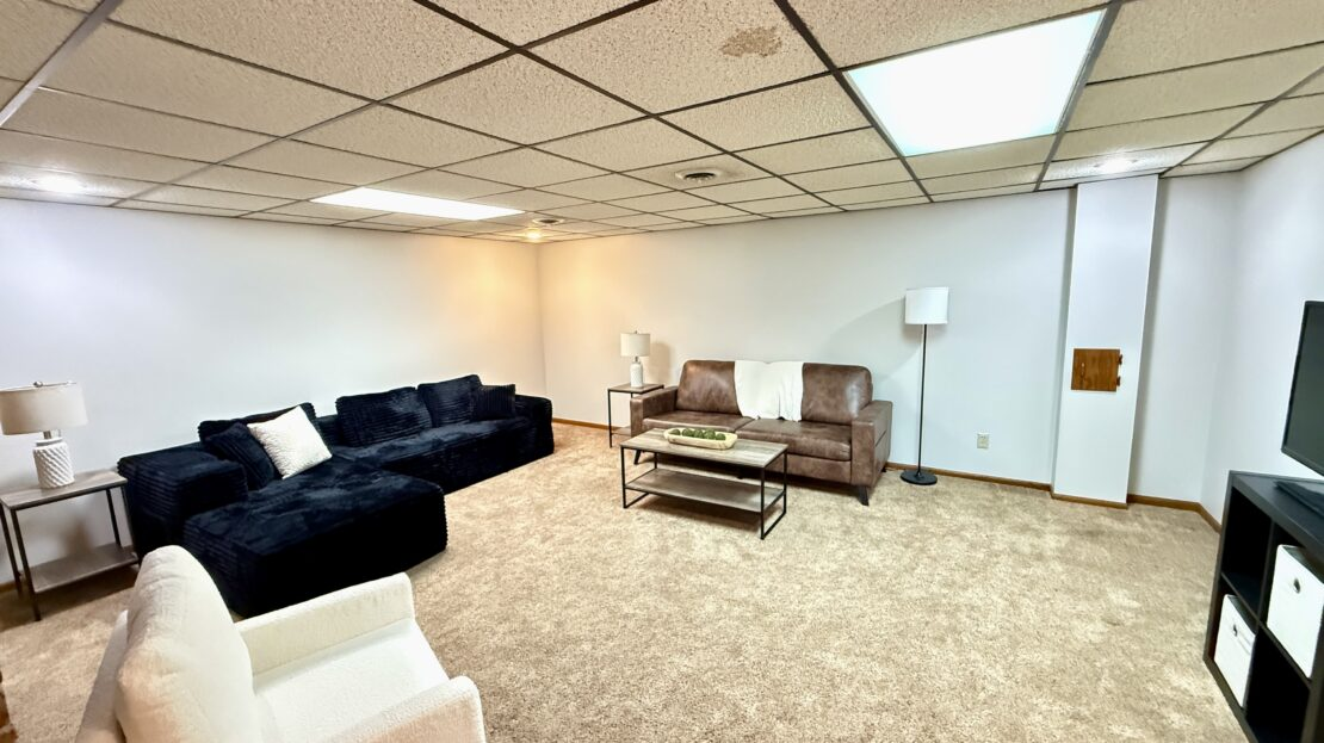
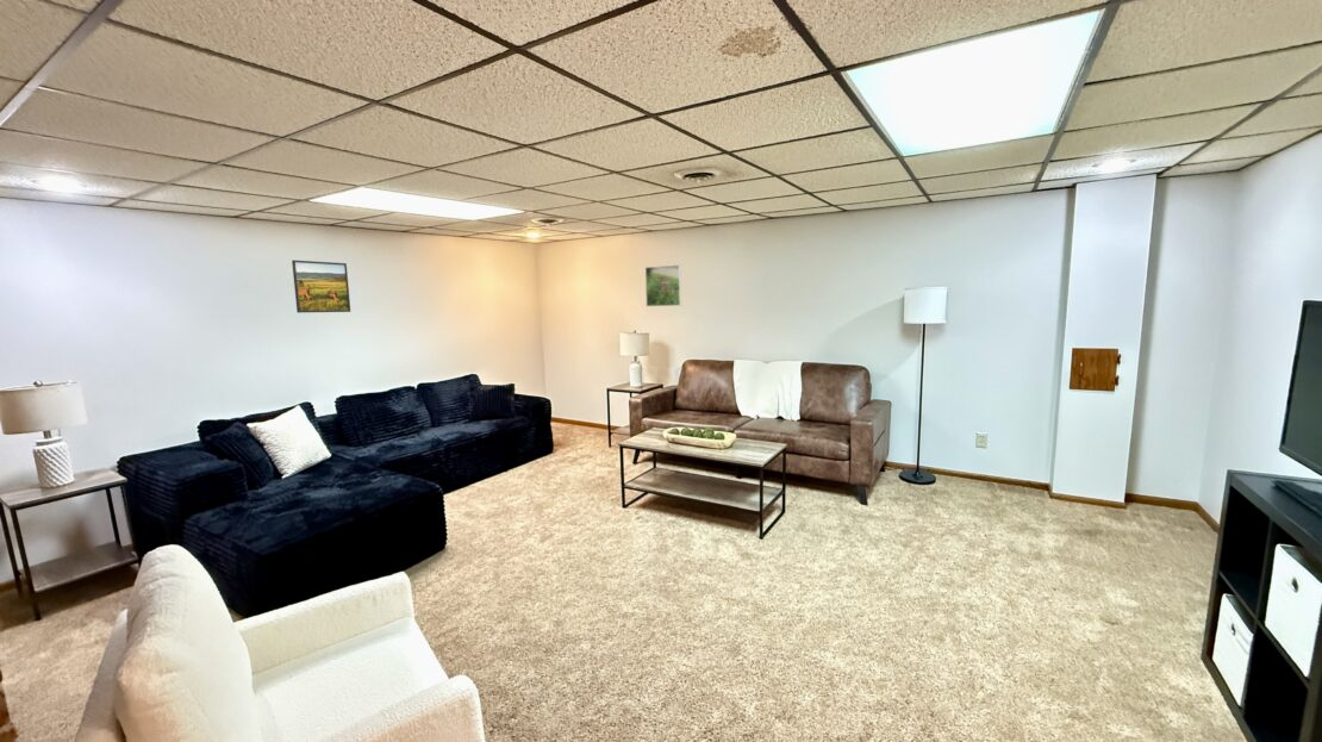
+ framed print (662, 286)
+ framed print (322, 287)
